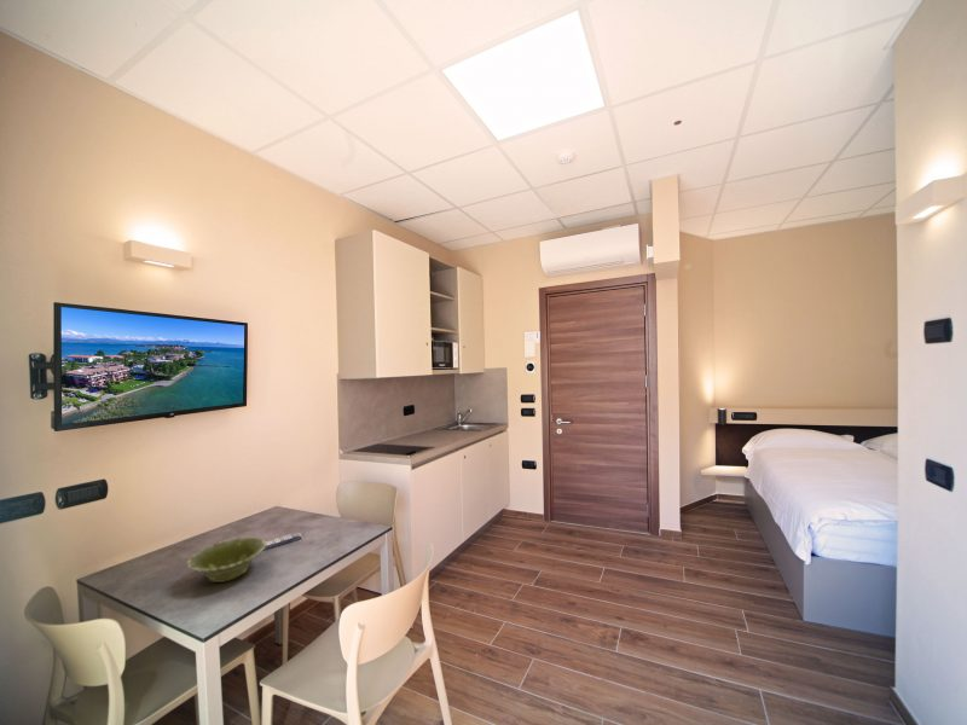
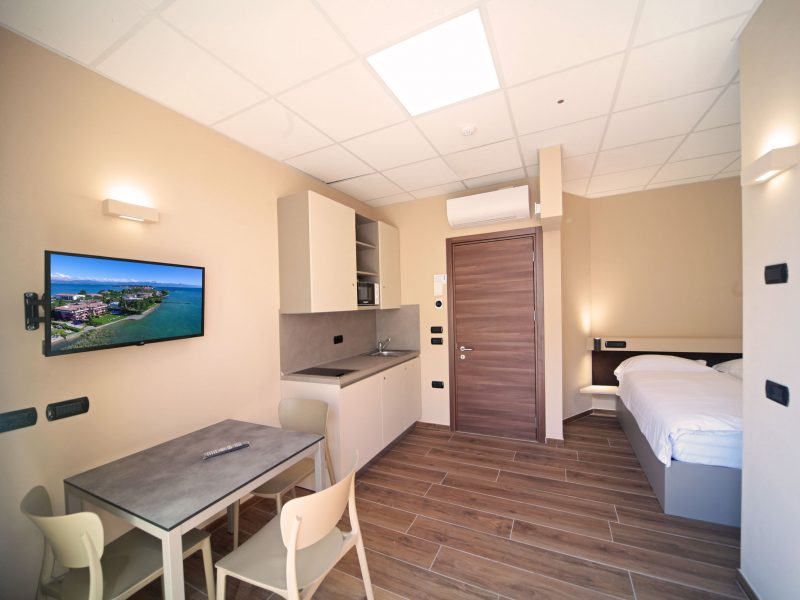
- dish (228, 563)
